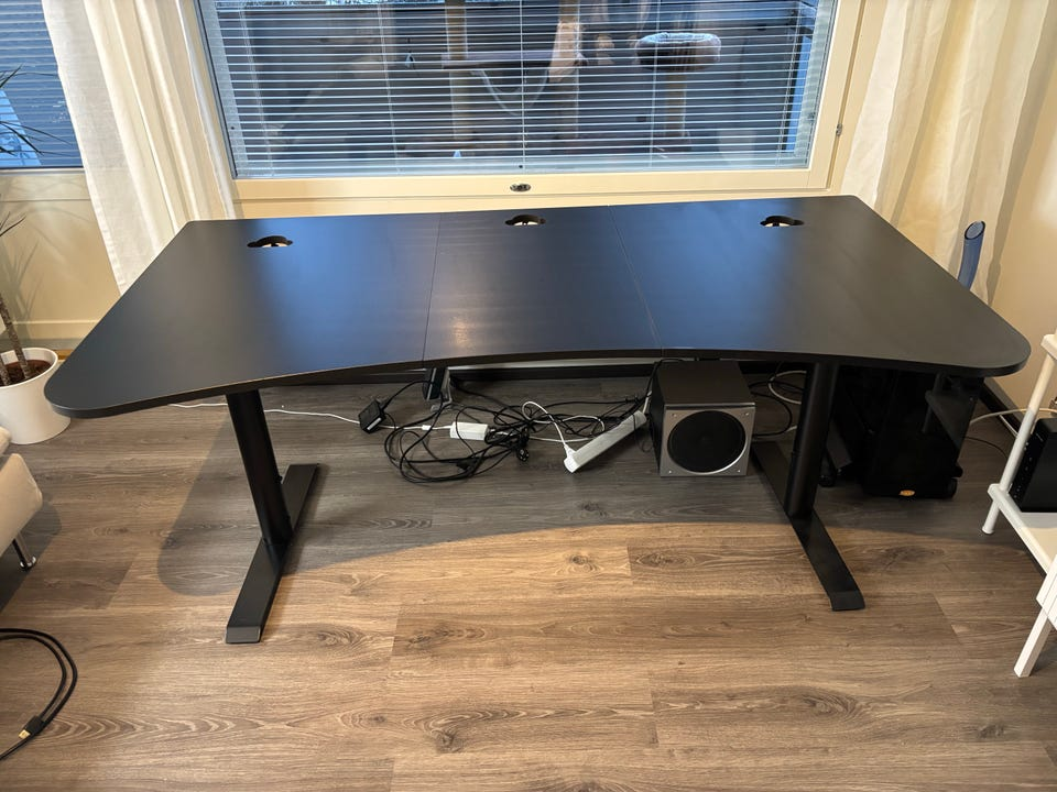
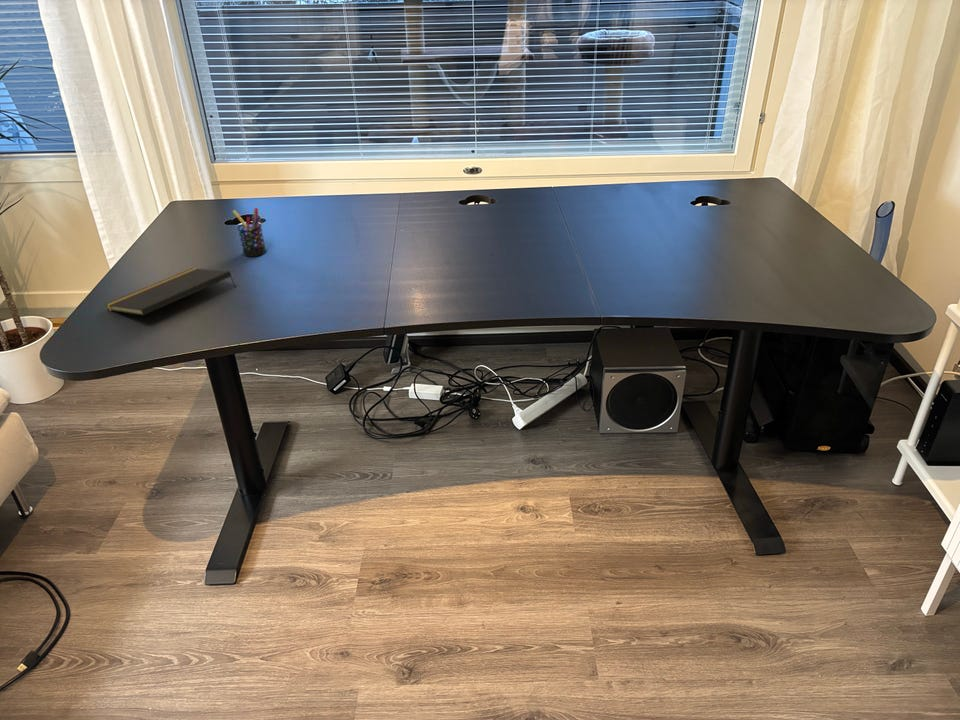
+ pen holder (252, 229)
+ notepad (169, 290)
